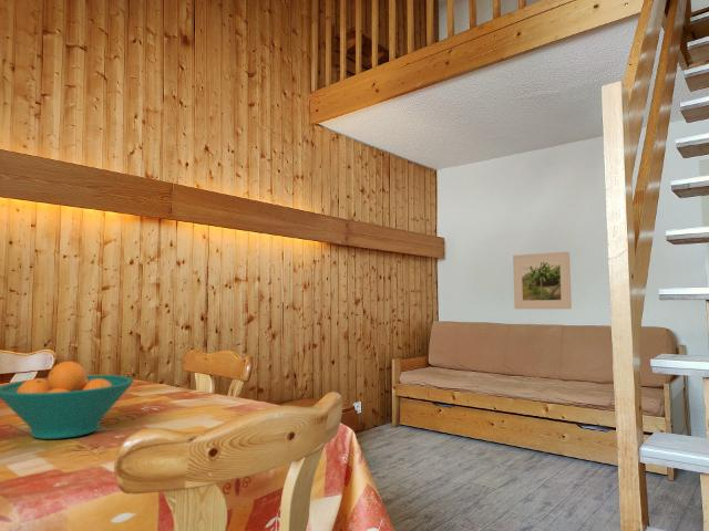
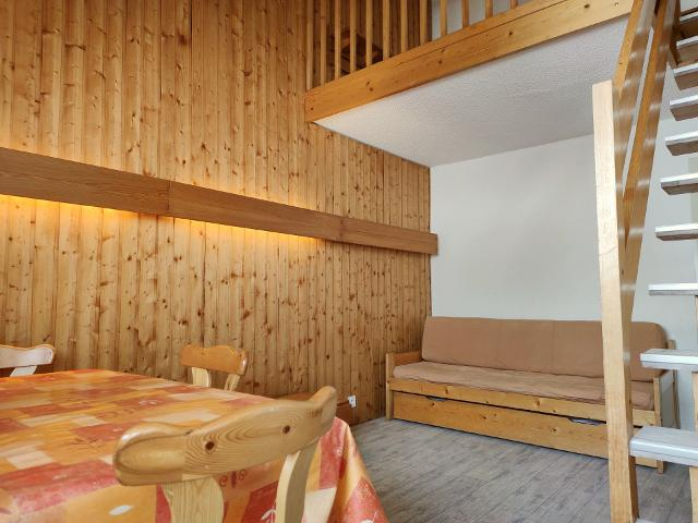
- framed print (541, 281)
- fruit bowl (66, 396)
